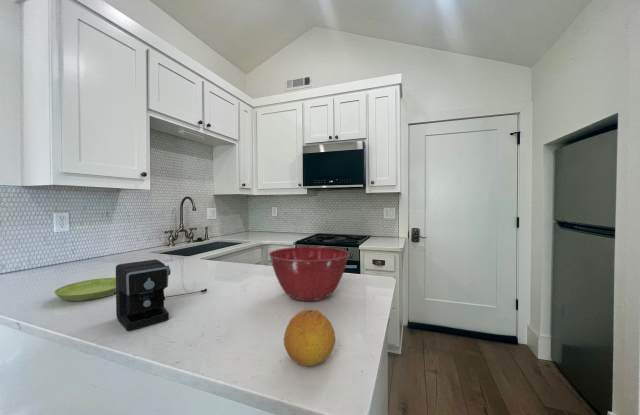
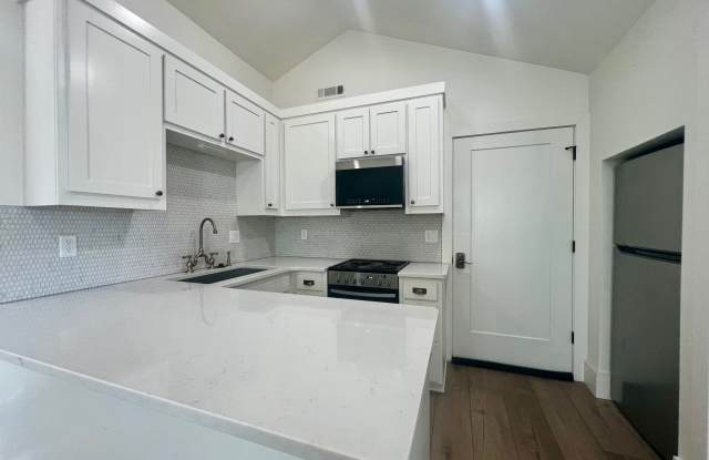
- fruit (309, 333)
- coffee maker (167, 284)
- saucer (93, 289)
- mixing bowl (309, 273)
